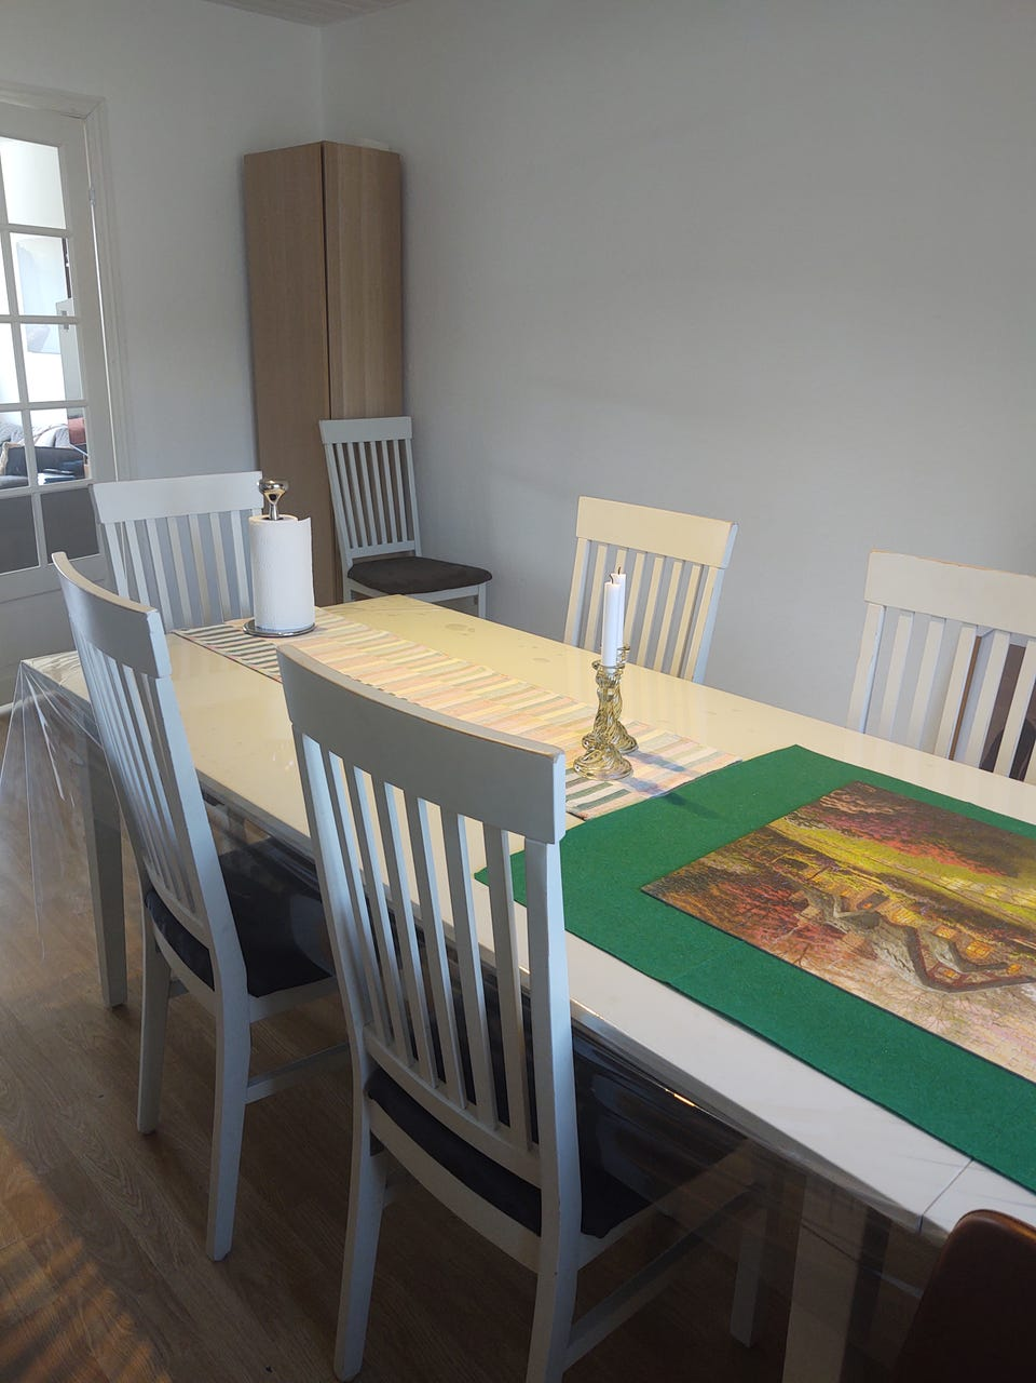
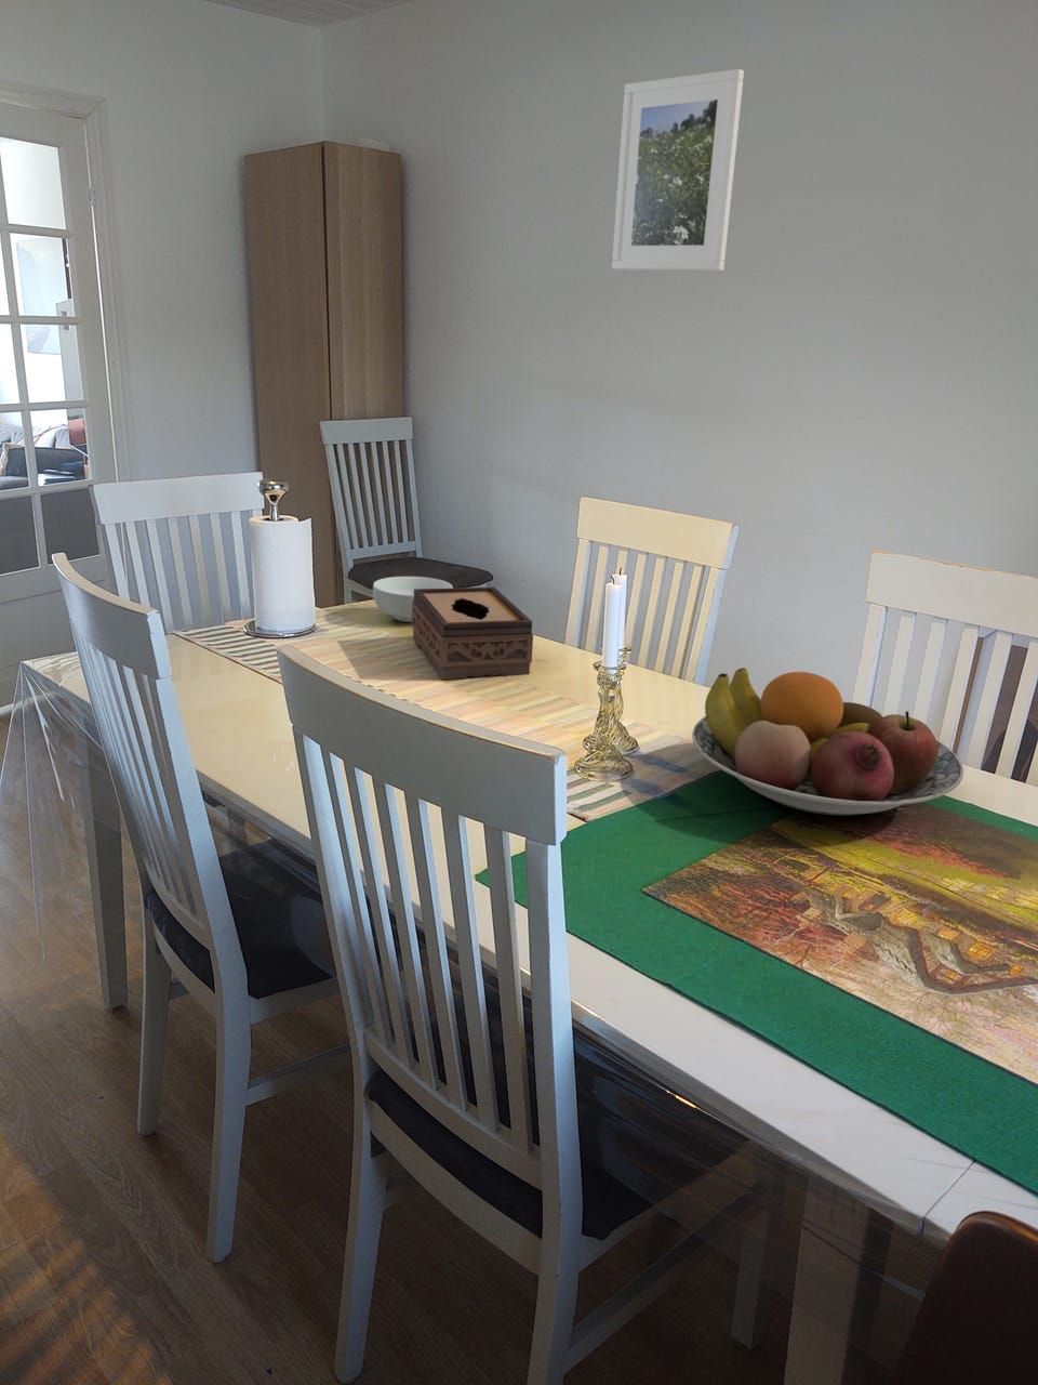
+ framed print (673, 176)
+ tissue box (469, 629)
+ fruit bowl (825, 737)
+ cereal bowl (412, 600)
